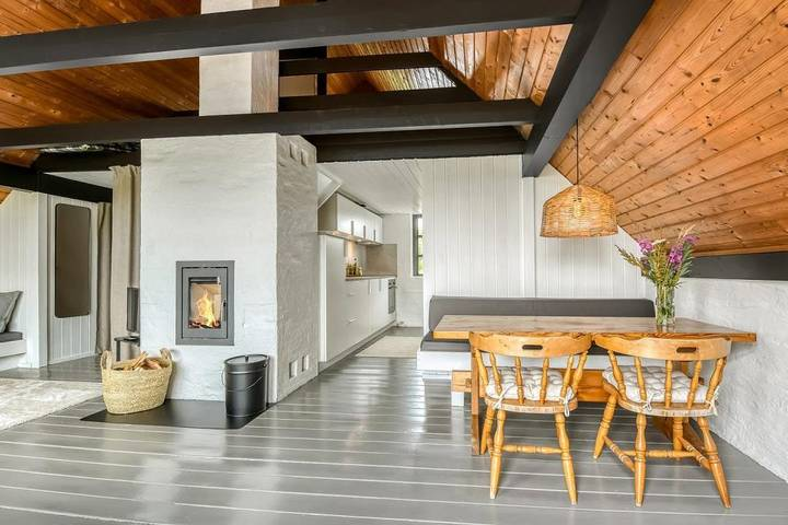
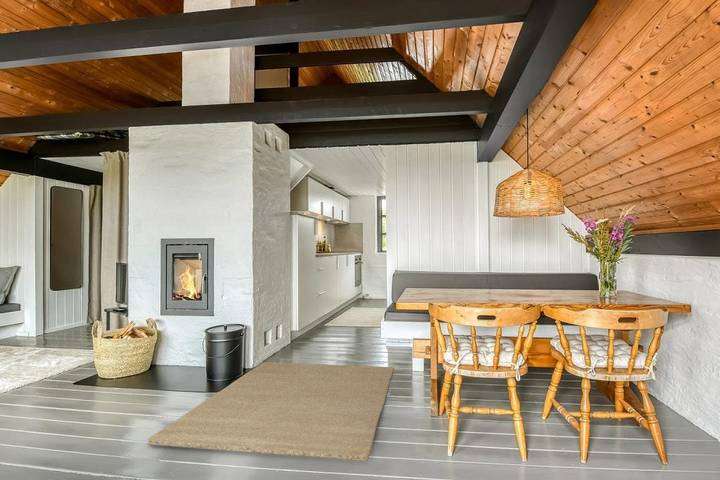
+ rug (299, 396)
